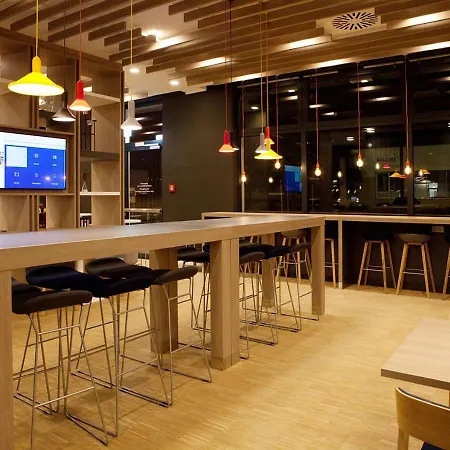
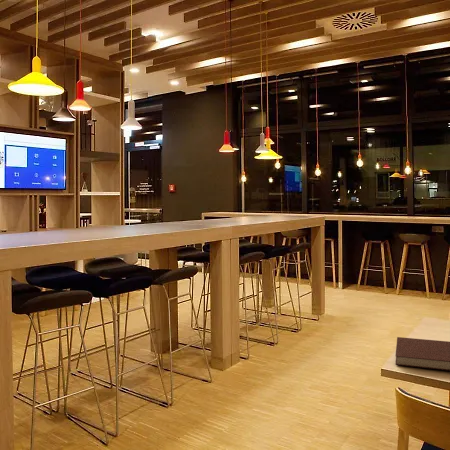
+ notebook (424, 352)
